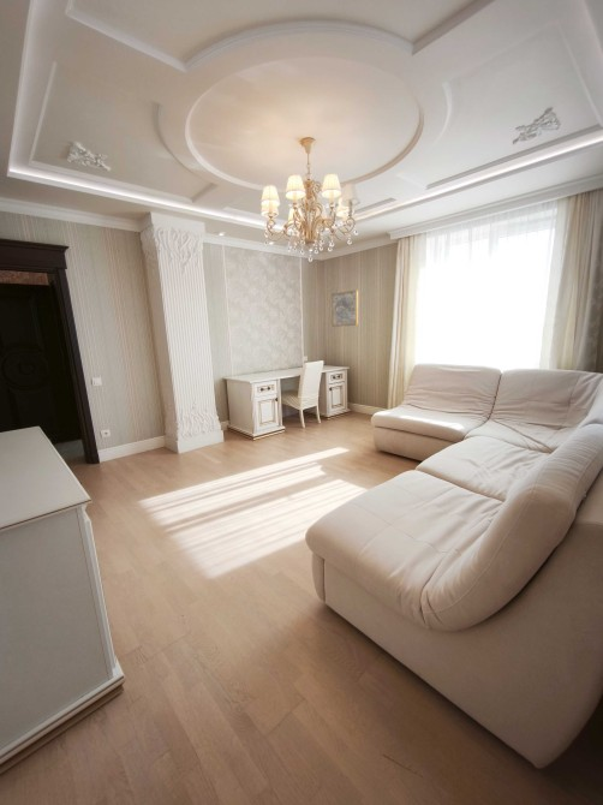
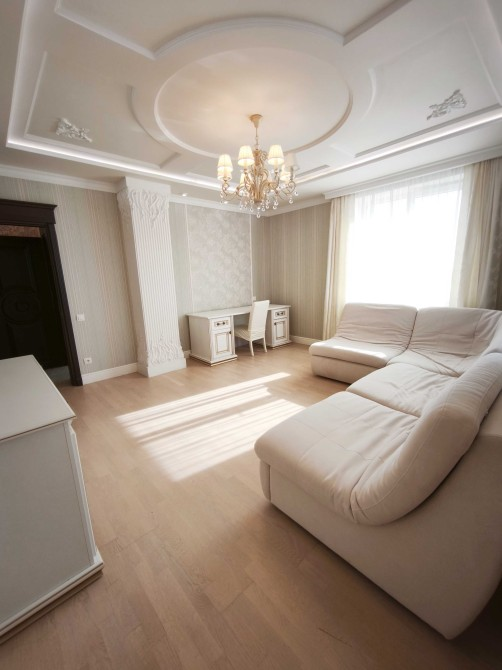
- wall art (344, 309)
